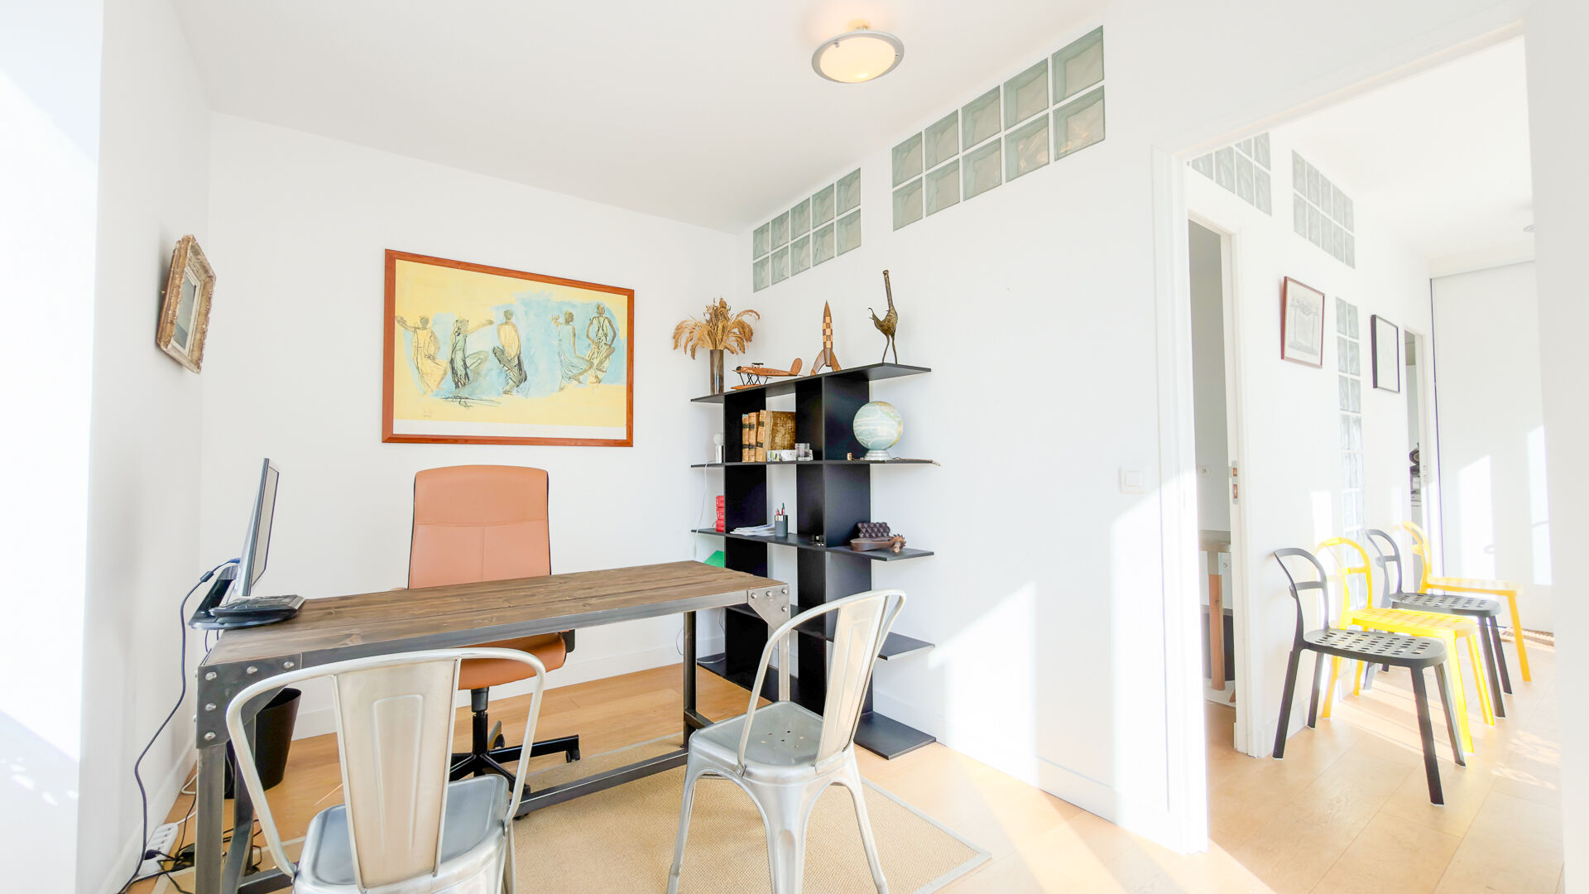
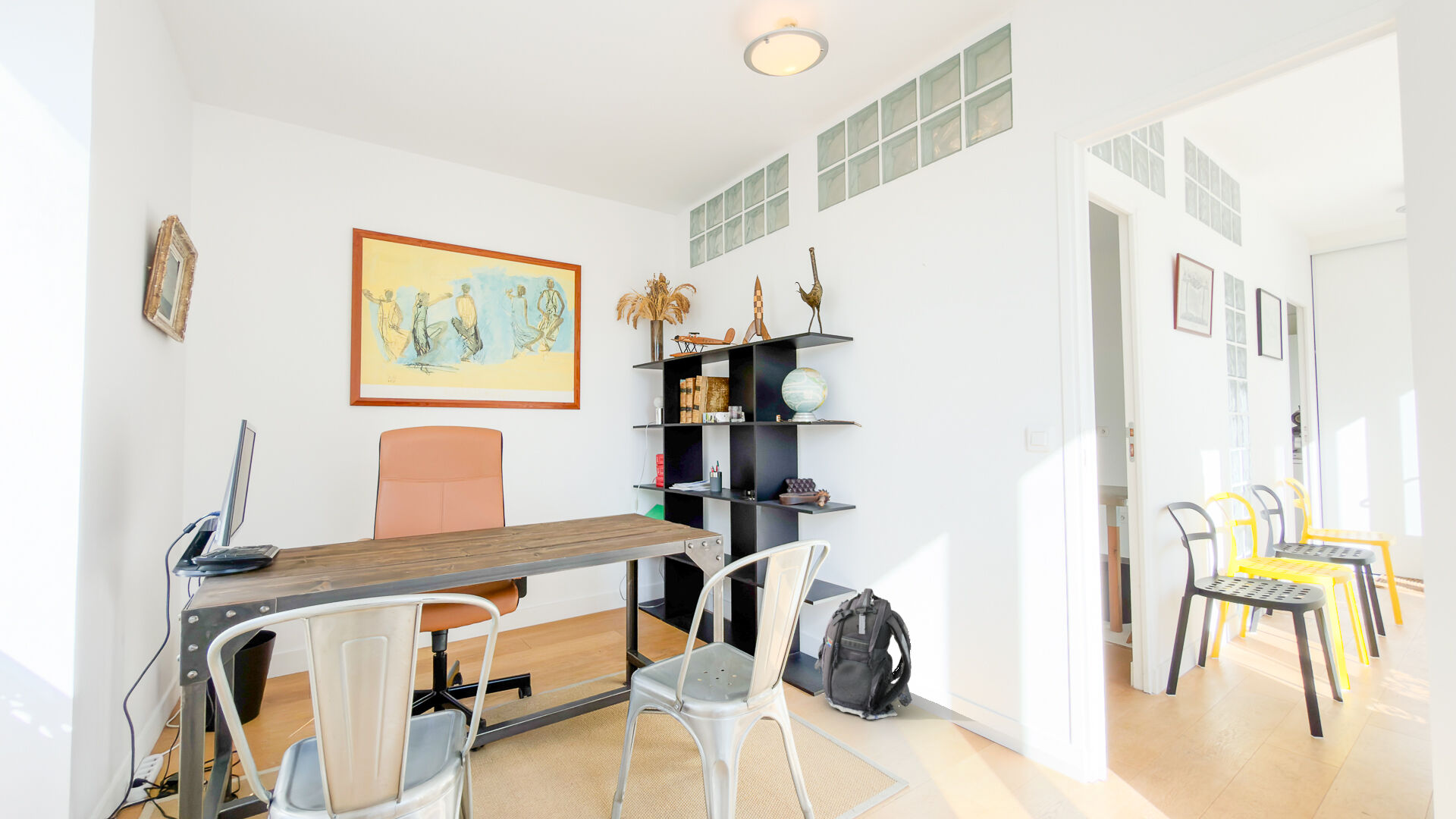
+ backpack (864, 645)
